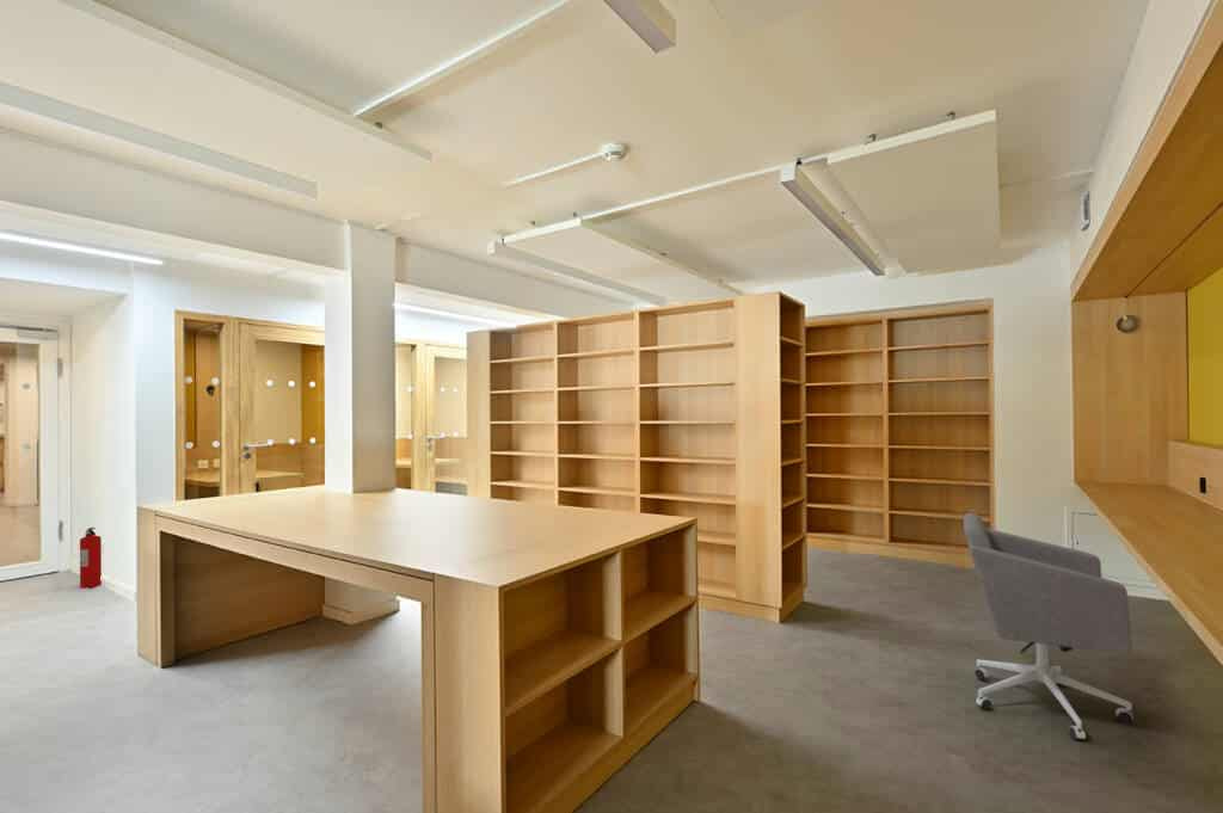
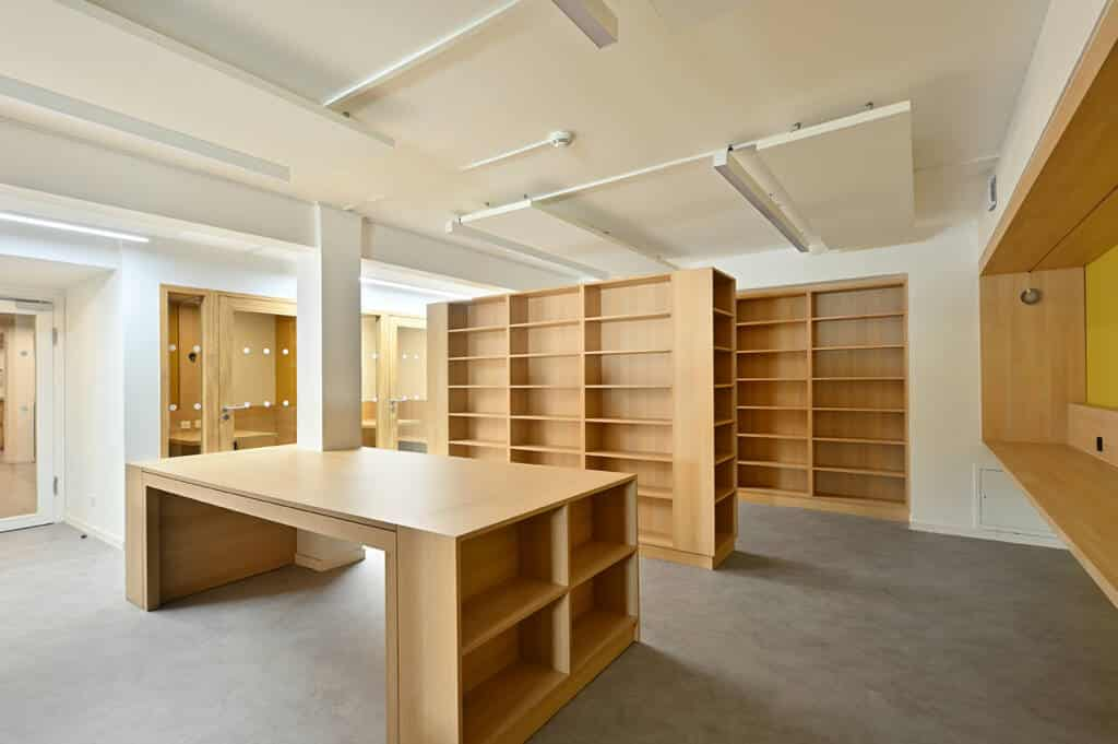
- office chair (1038, 614)
- fire extinguisher (90, 555)
